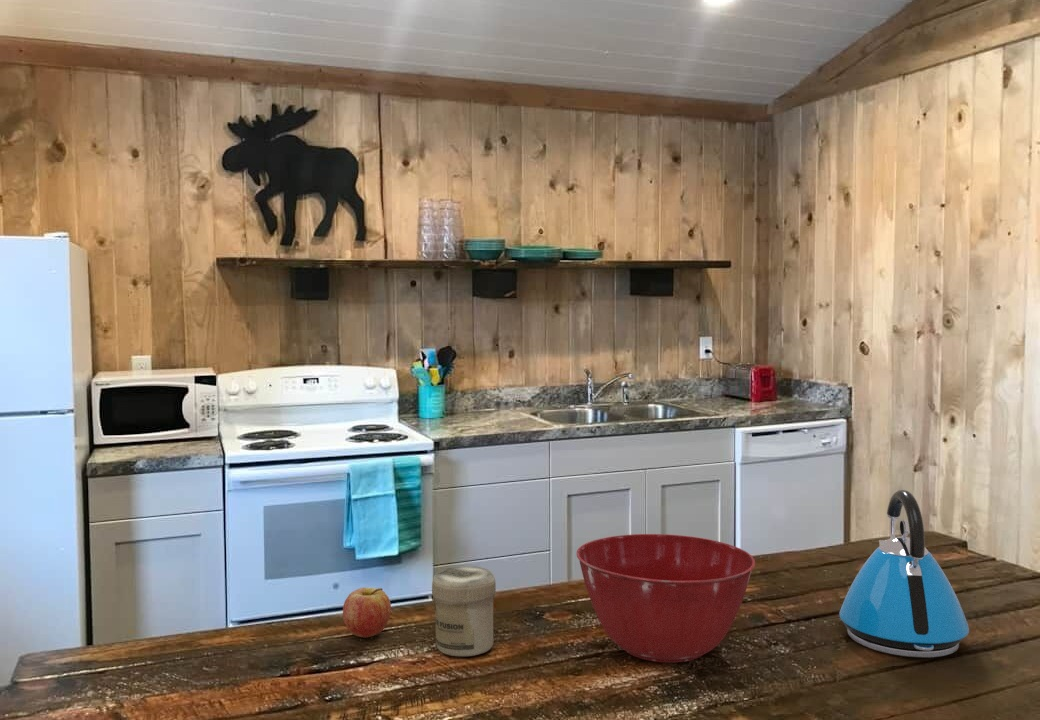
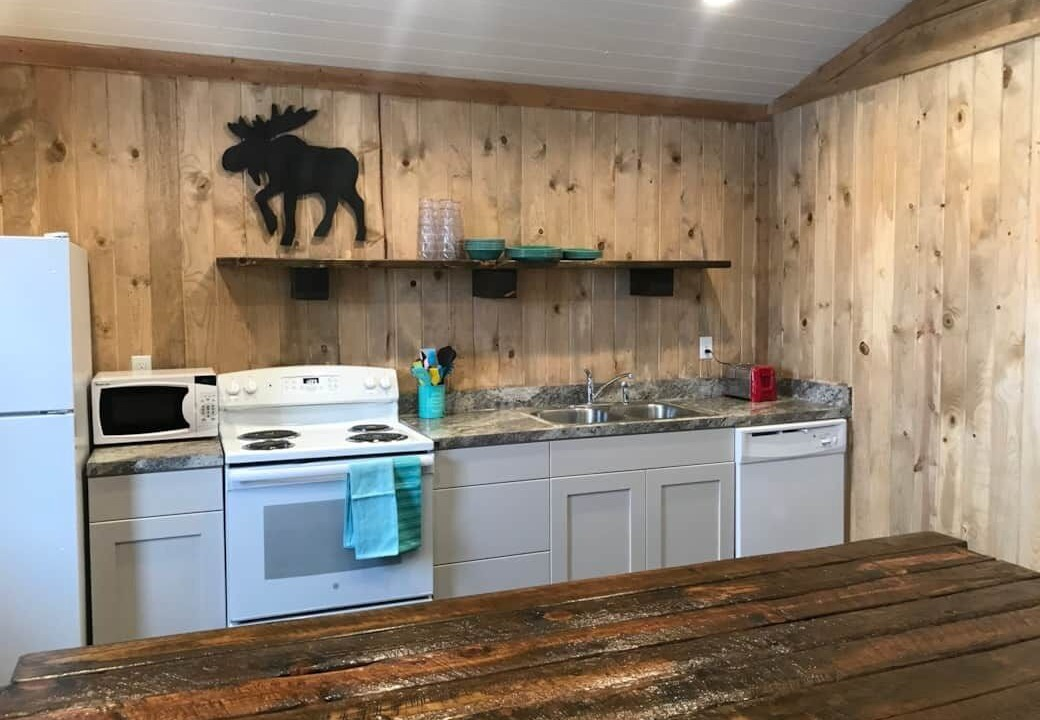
- fruit (367, 611)
- jar (464, 610)
- kettle (904, 565)
- mixing bowl (664, 600)
